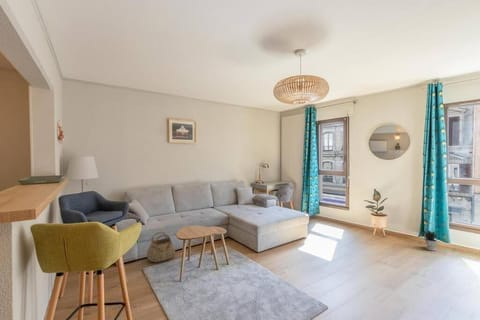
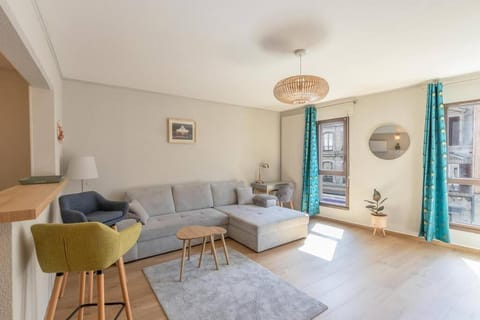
- potted plant (430, 238)
- basket (161, 245)
